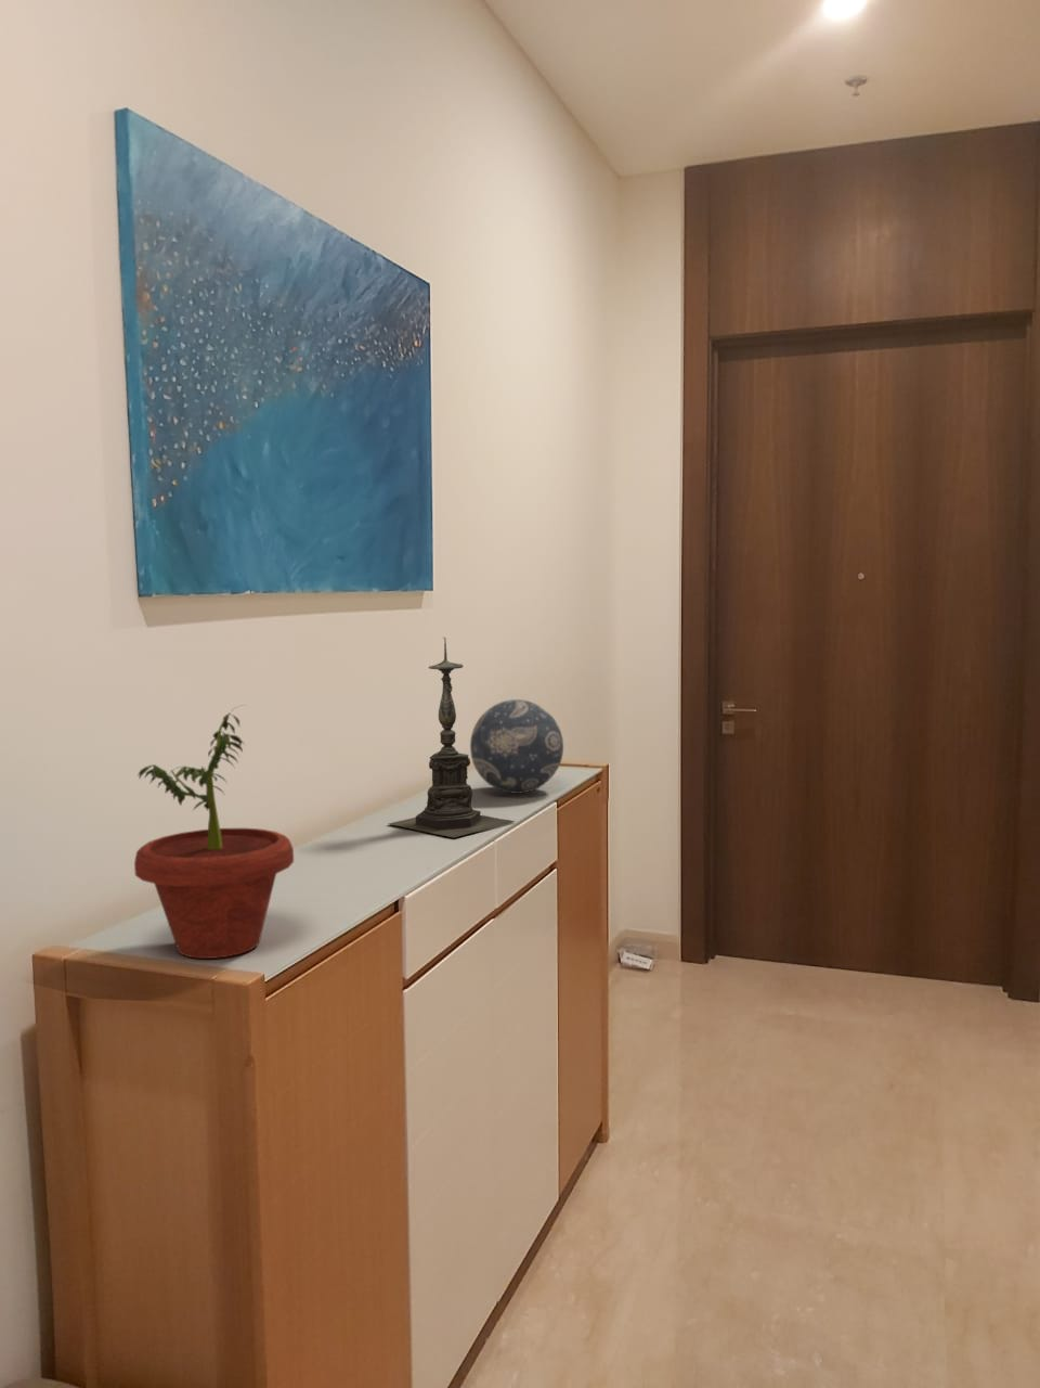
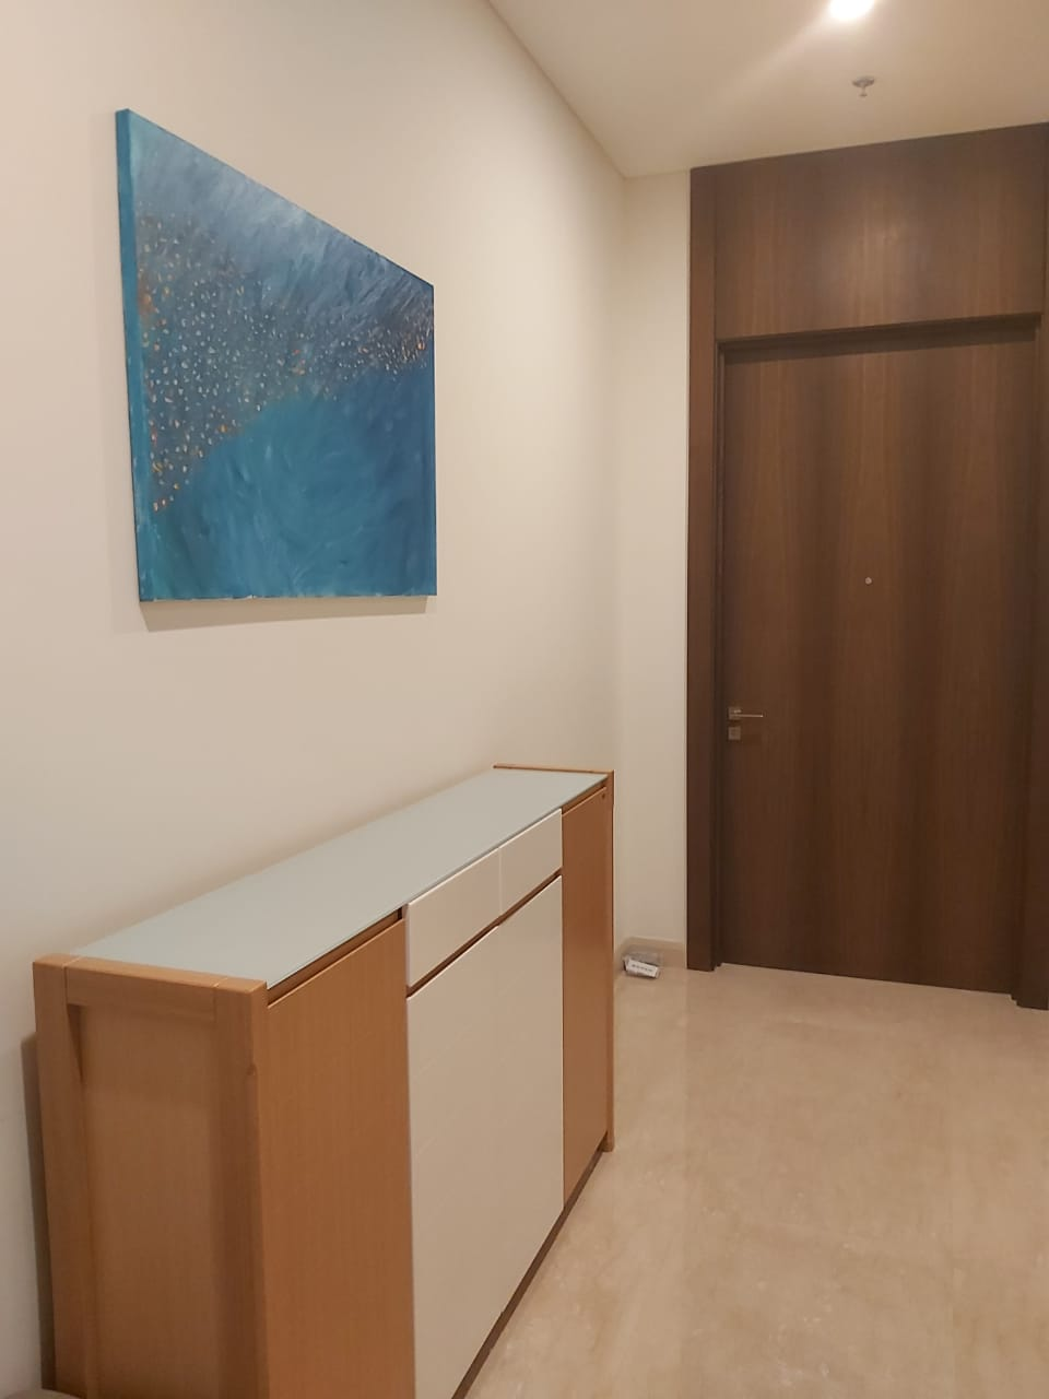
- decorative ball (516, 746)
- candle holder (449, 731)
- potted plant (212, 827)
